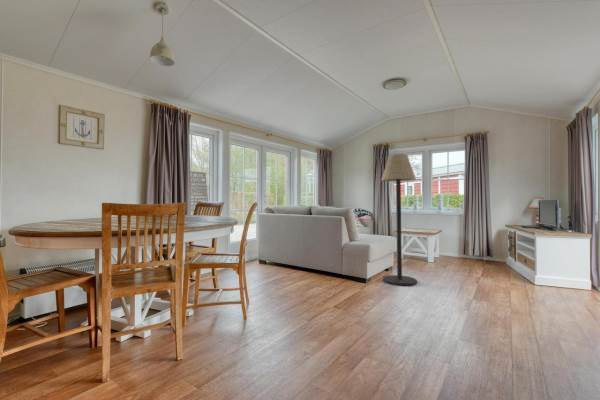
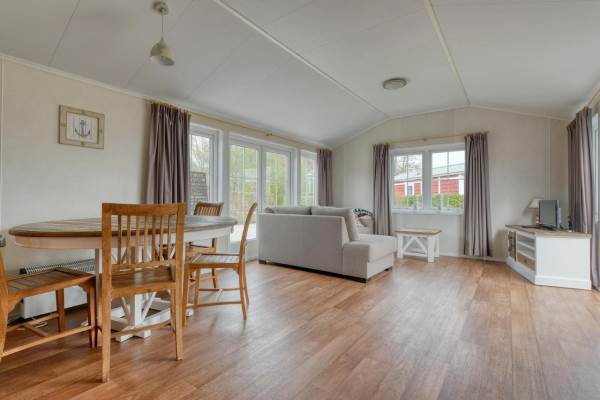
- floor lamp (398, 217)
